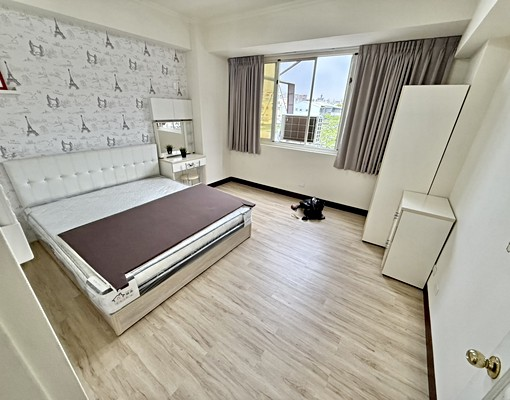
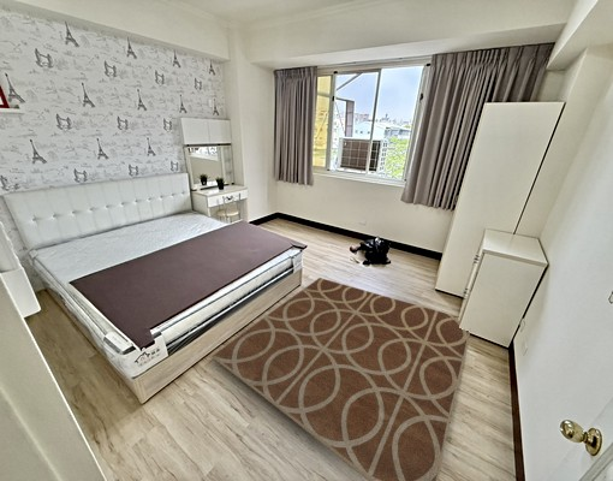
+ rug (369, 319)
